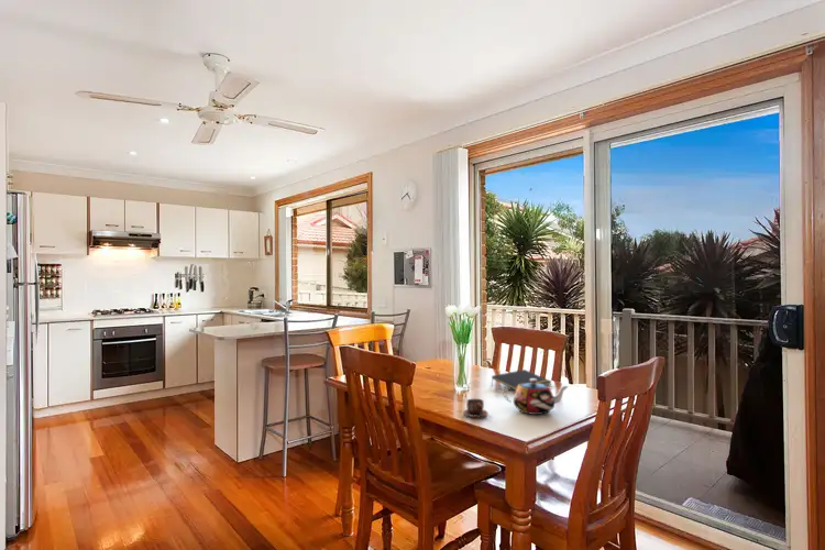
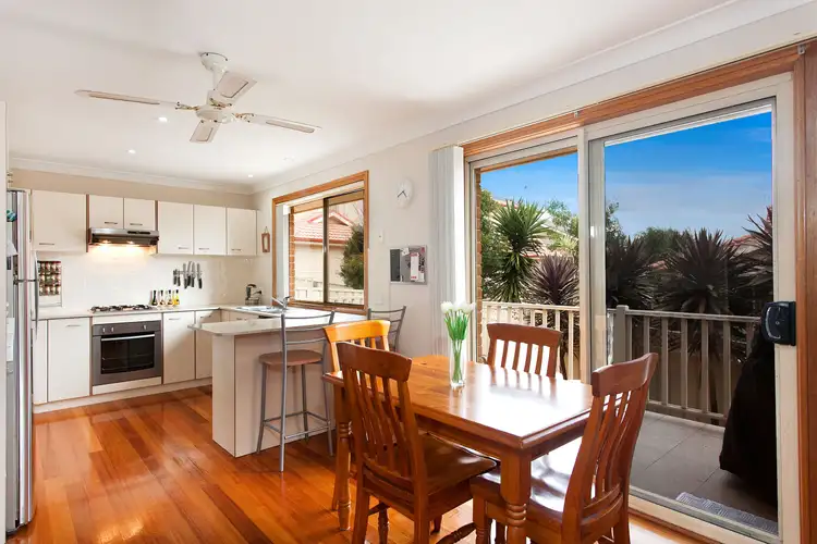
- teapot (536, 395)
- notepad (521, 380)
- cup (475, 407)
